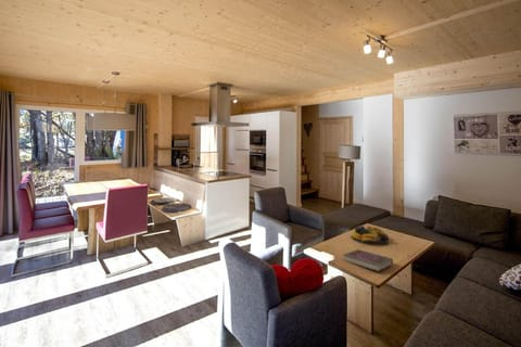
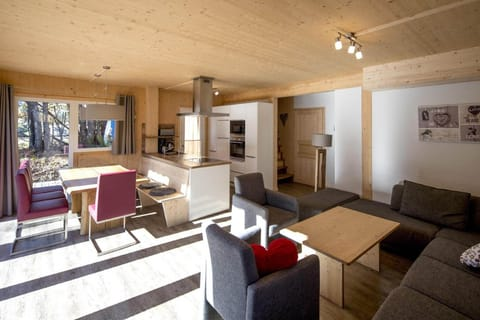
- book (367, 259)
- fruit bowl (369, 232)
